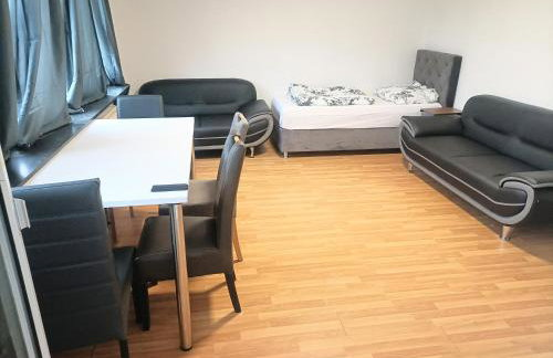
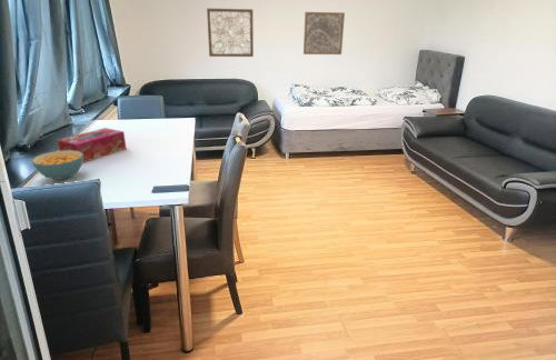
+ wall art (324, 33)
+ wall art (228, 32)
+ cereal bowl (60, 167)
+ tissue box (93, 144)
